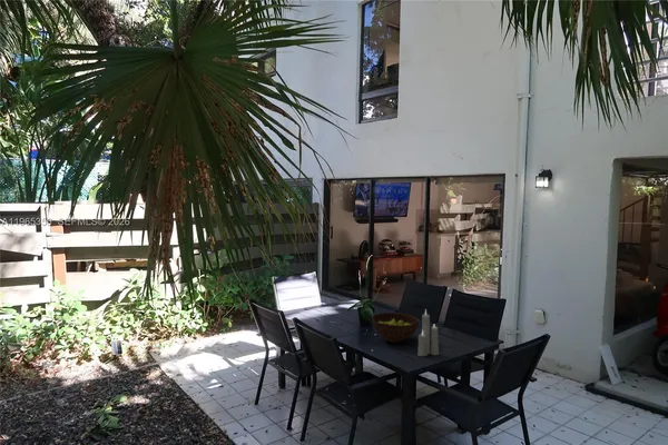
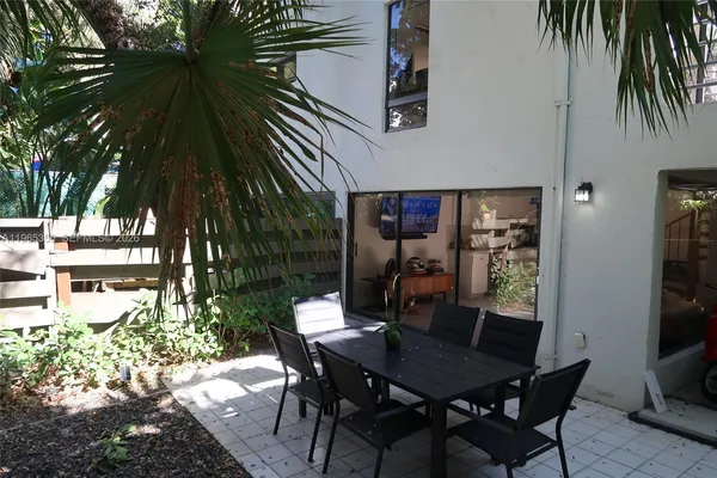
- candle (428, 330)
- fruit bowl (394, 329)
